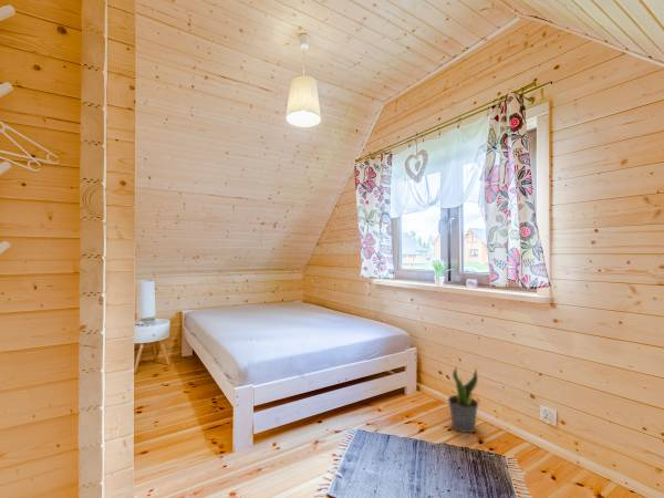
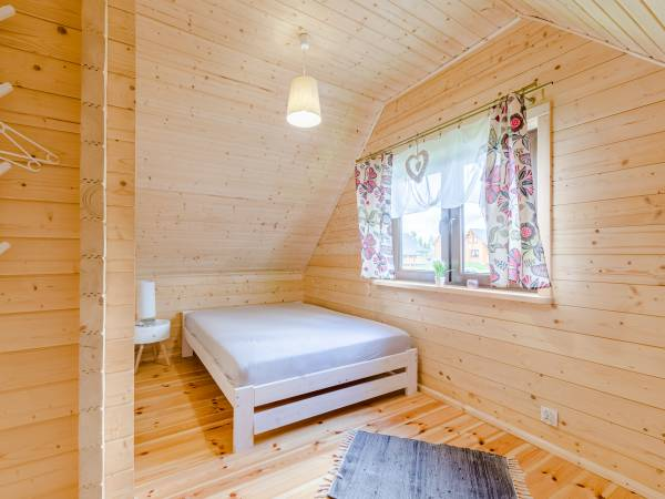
- potted plant (463, 395)
